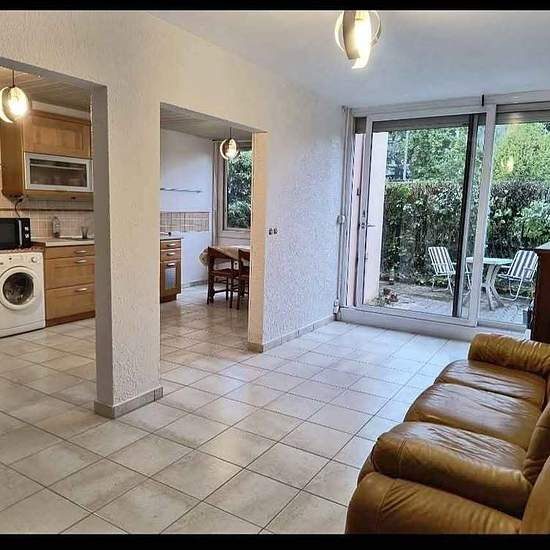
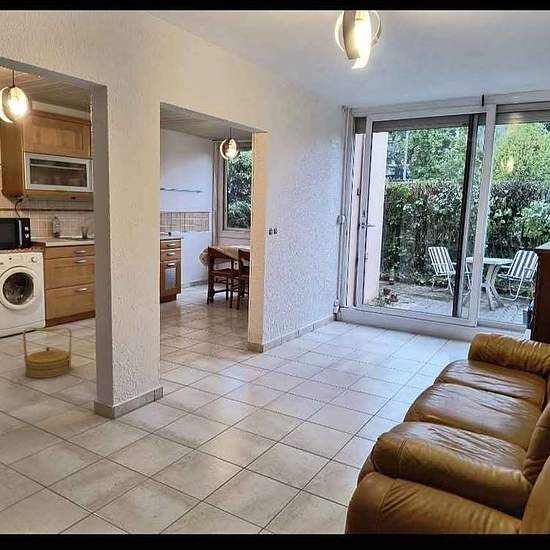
+ basket (47, 349)
